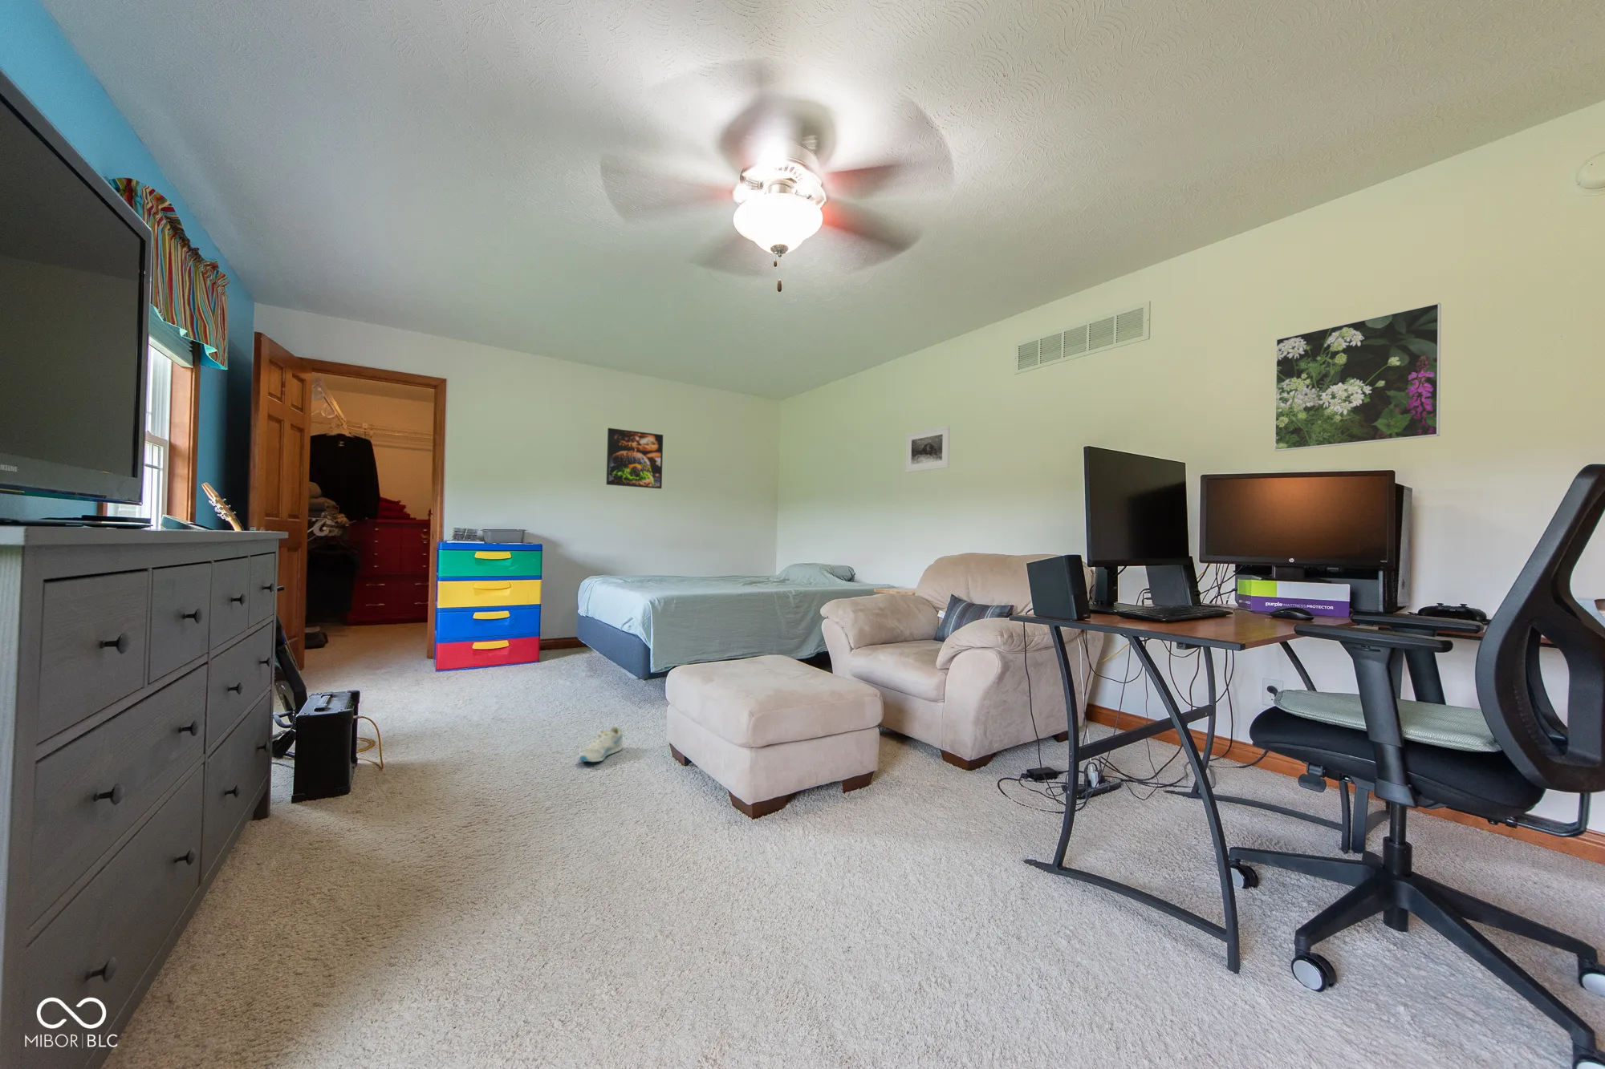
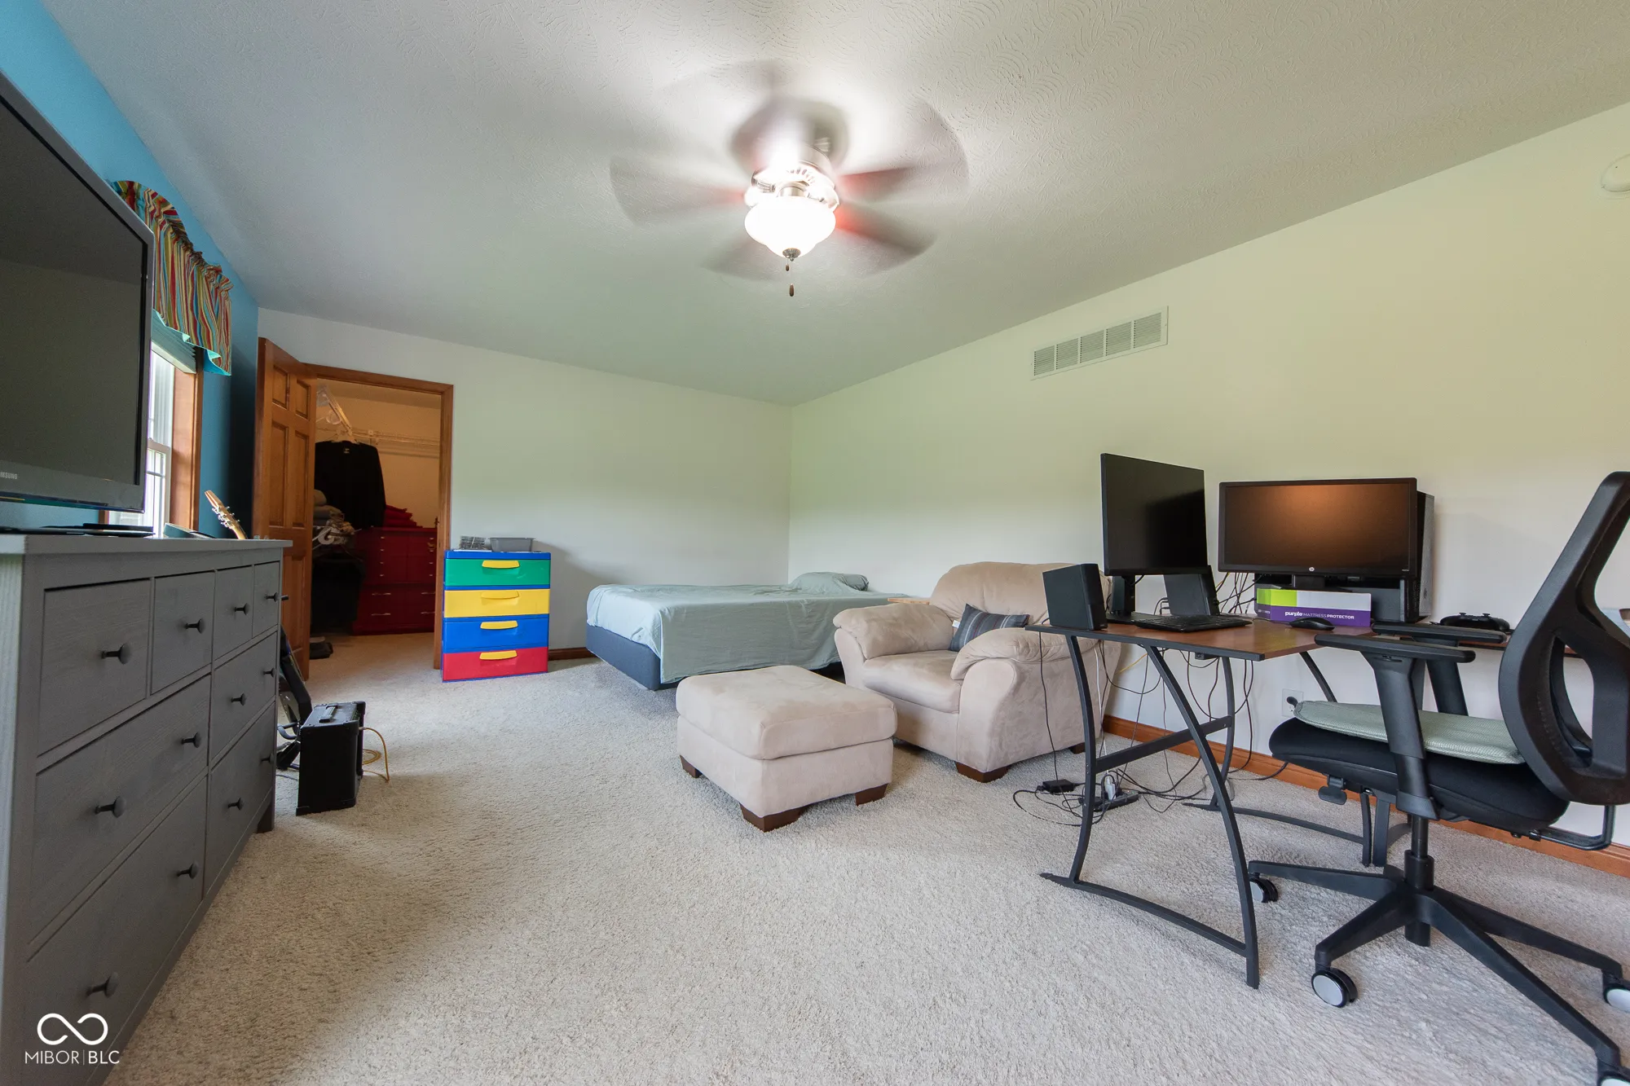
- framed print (927, 450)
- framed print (1351, 383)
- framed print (635, 458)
- sneaker (601, 744)
